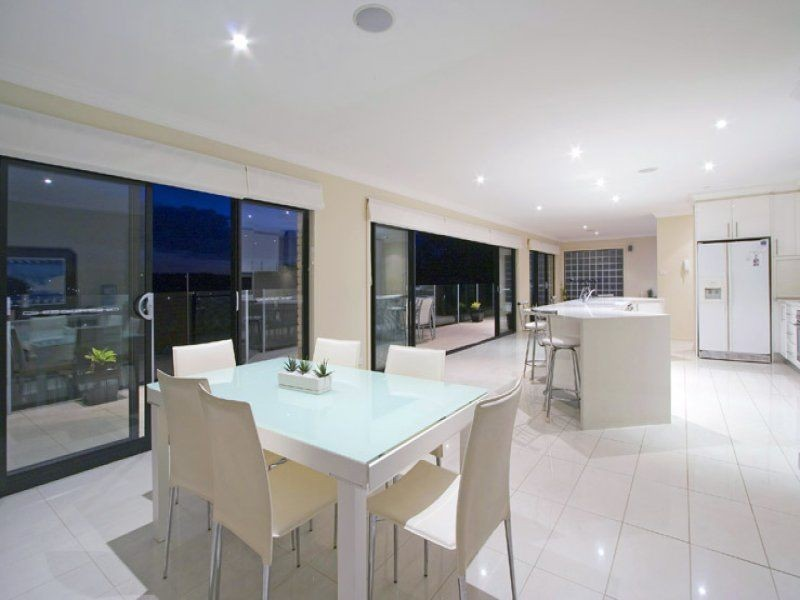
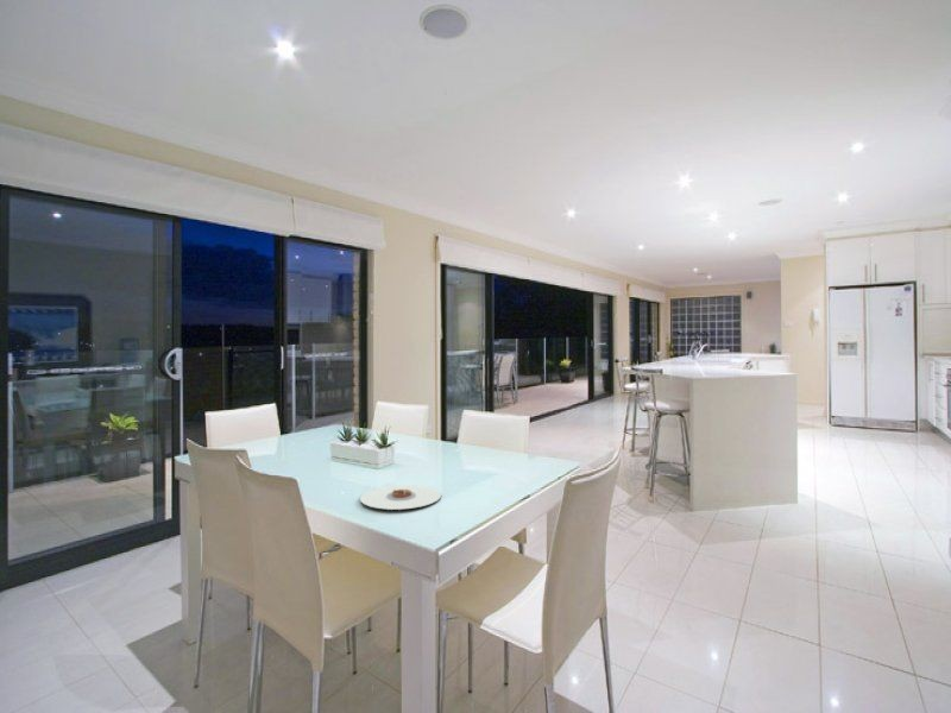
+ plate (401, 492)
